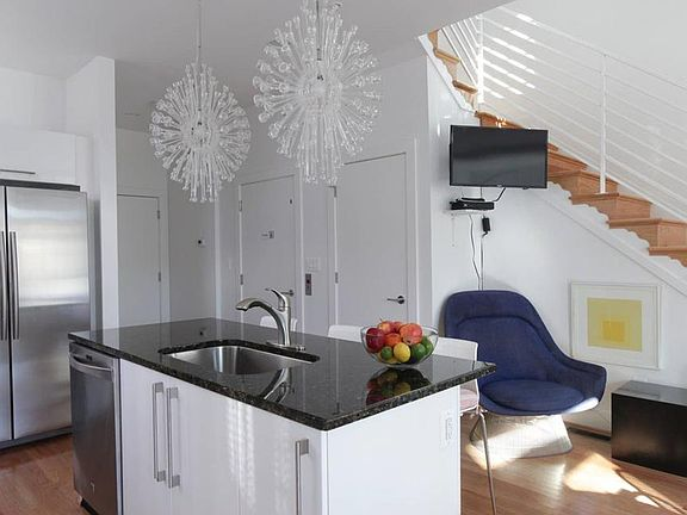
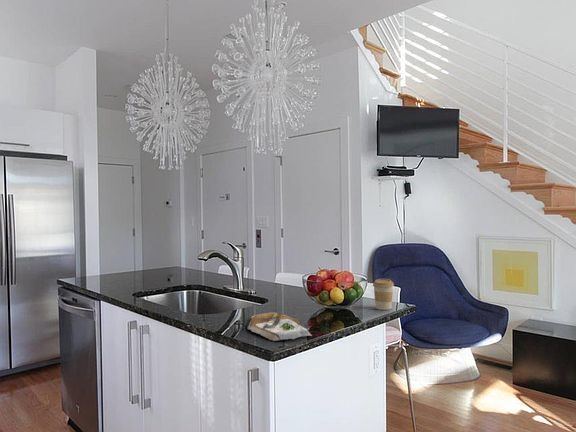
+ coffee cup (383, 293)
+ cutting board (277, 323)
